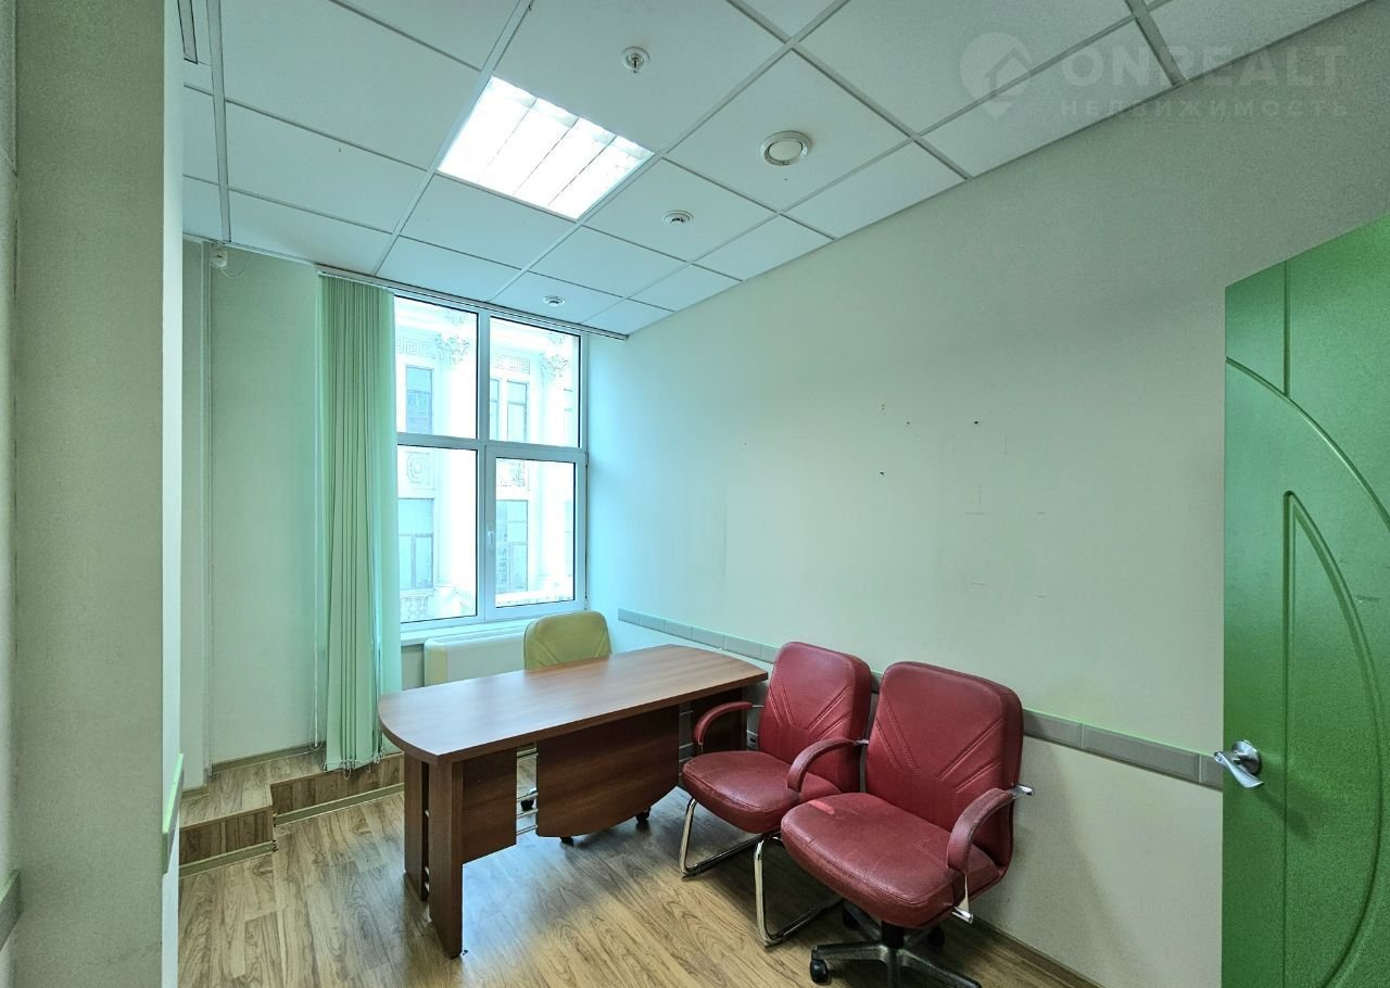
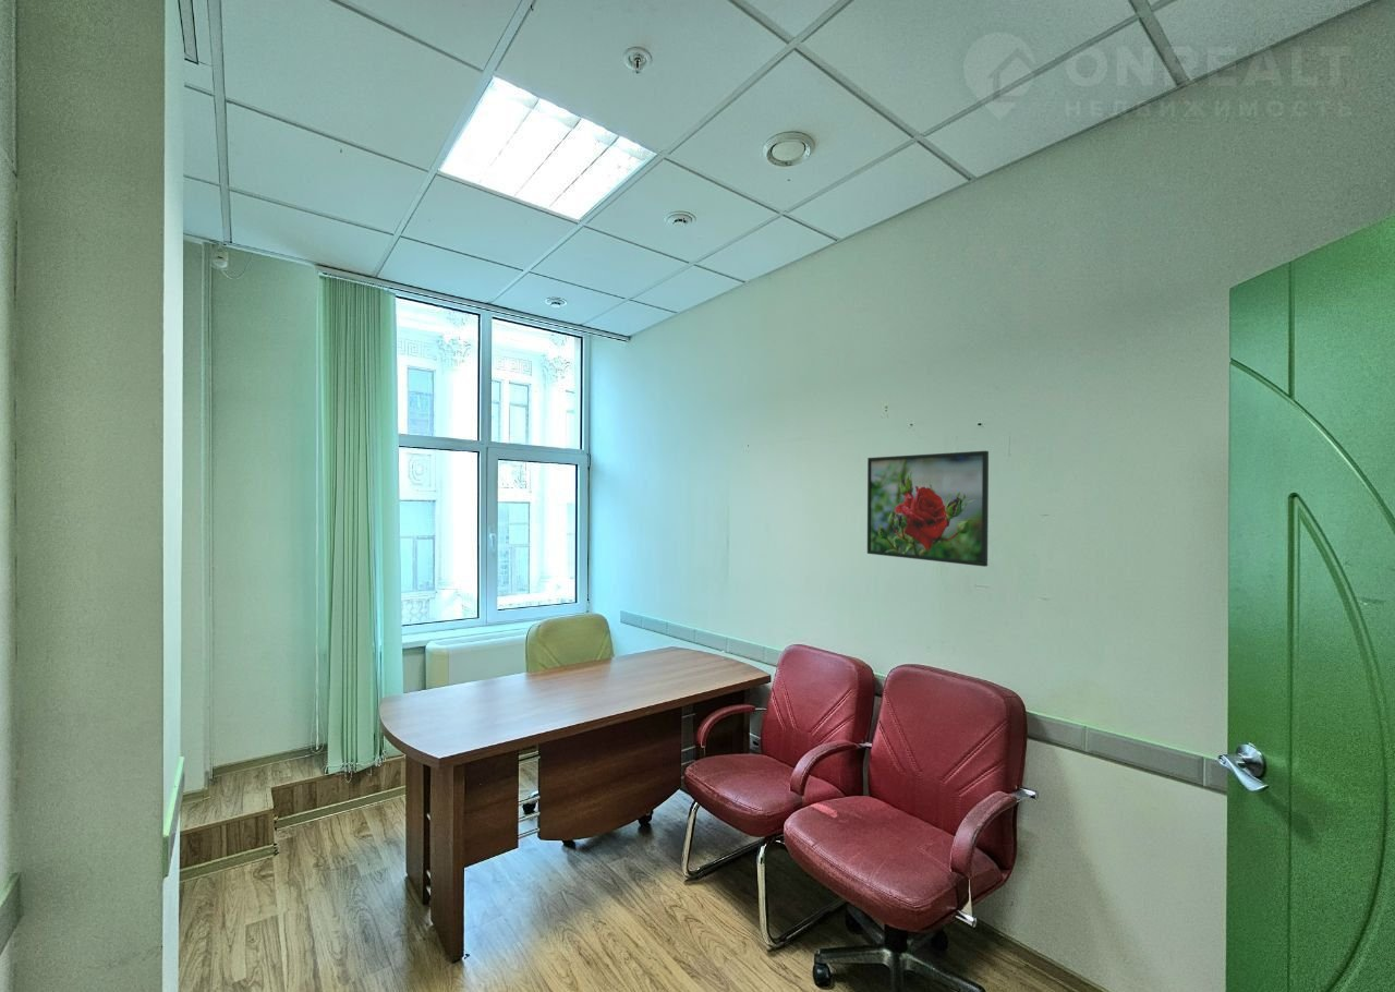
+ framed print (922, 507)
